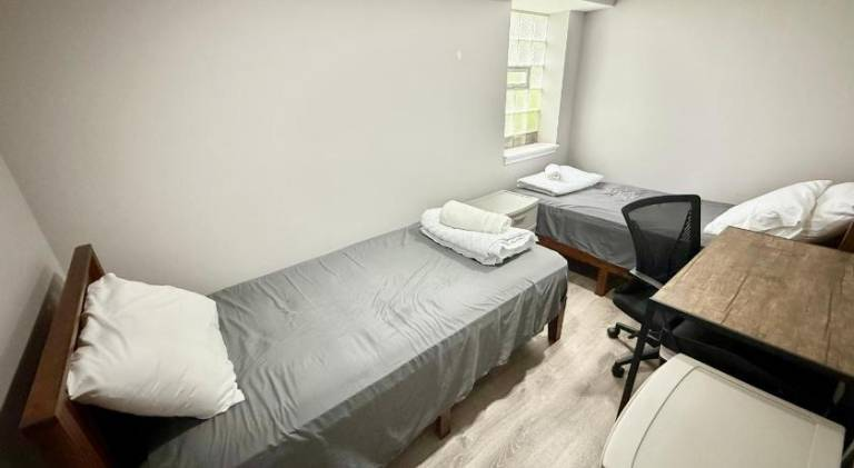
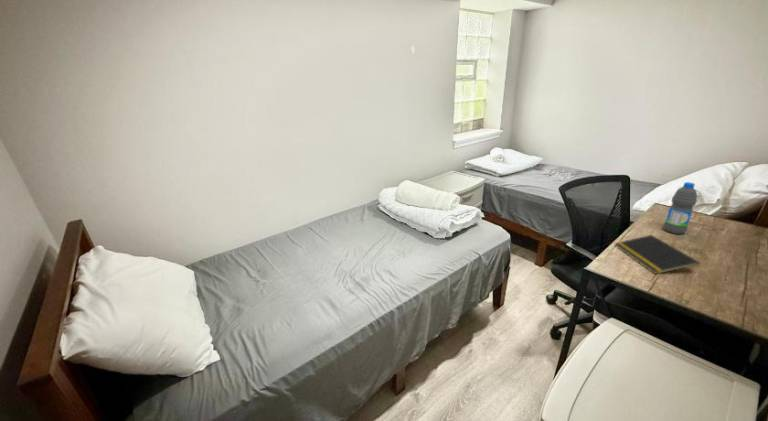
+ notepad (653, 253)
+ water bottle (681, 207)
